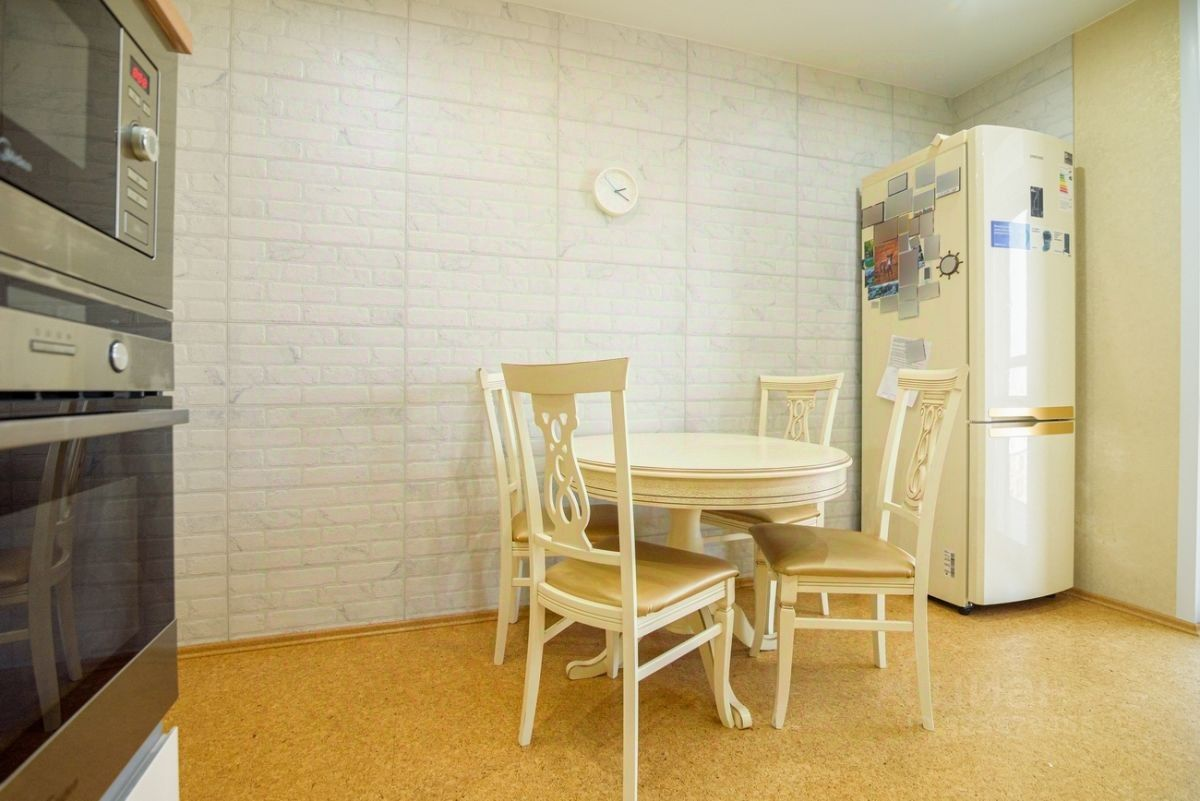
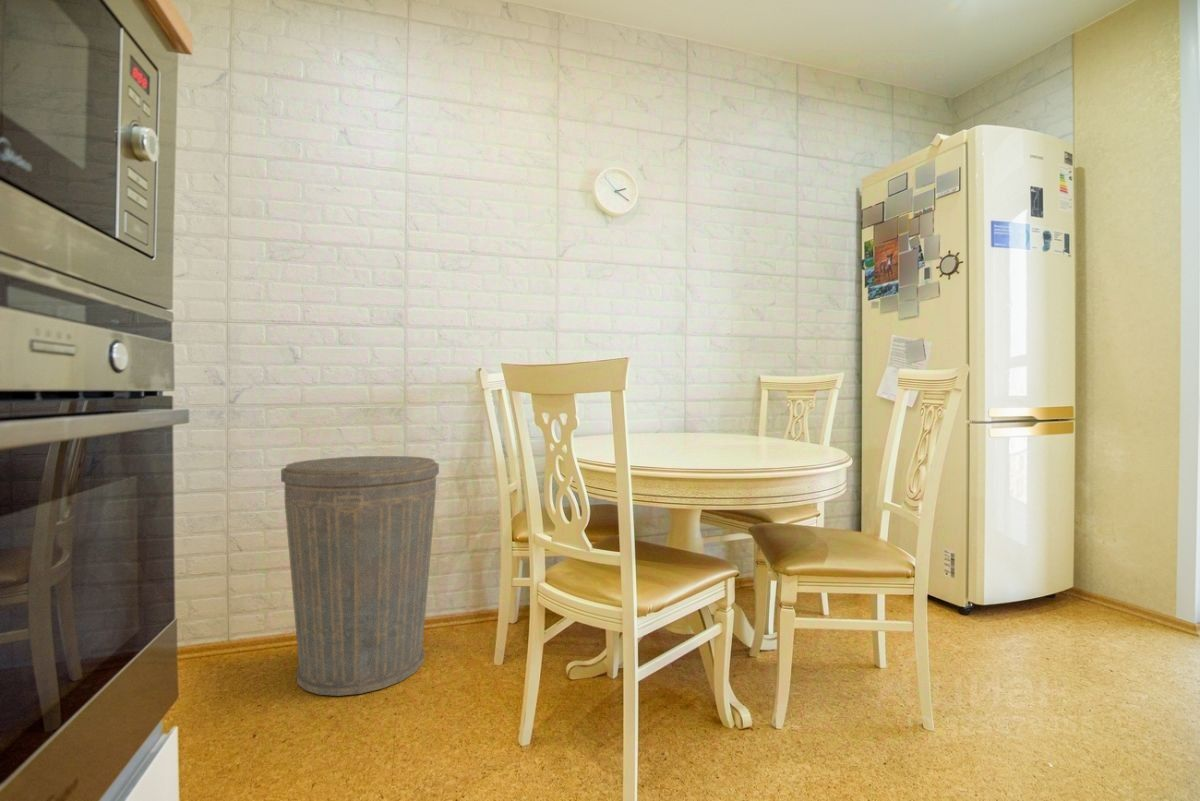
+ trash can (363, 563)
